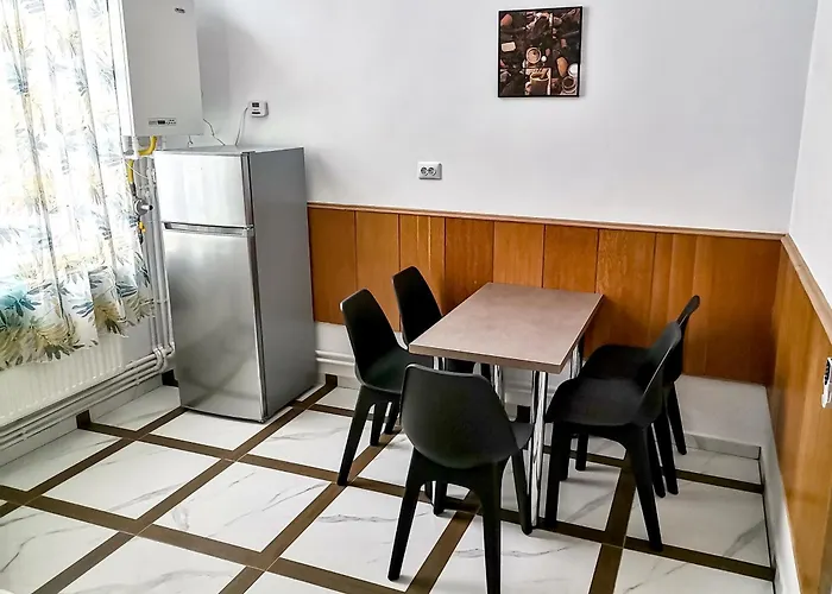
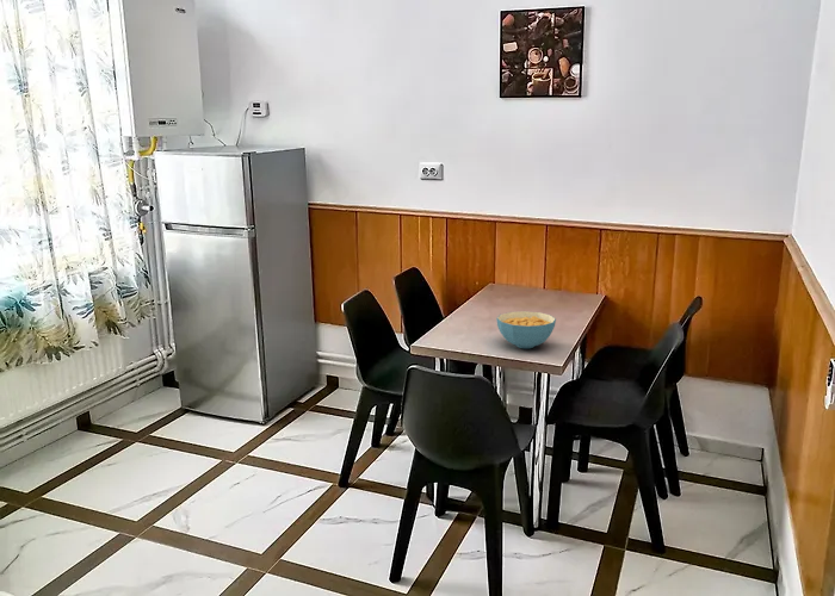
+ cereal bowl (525, 331)
